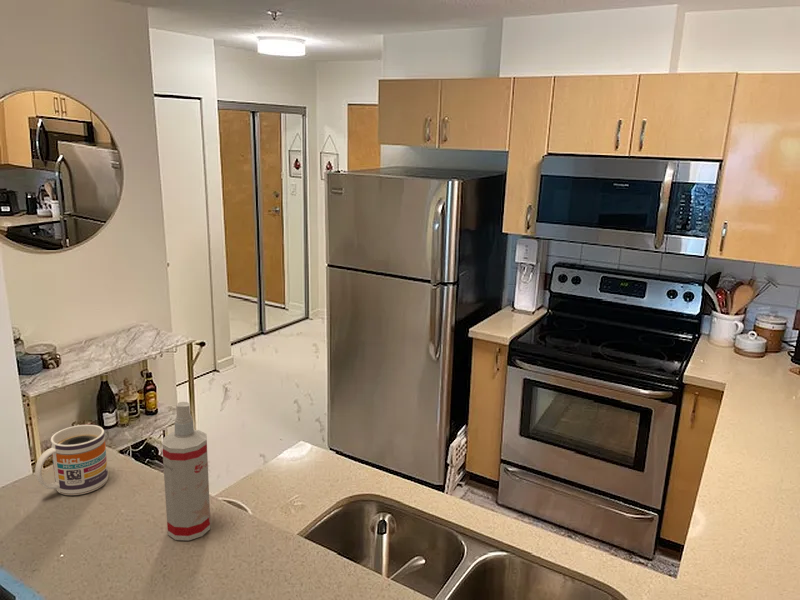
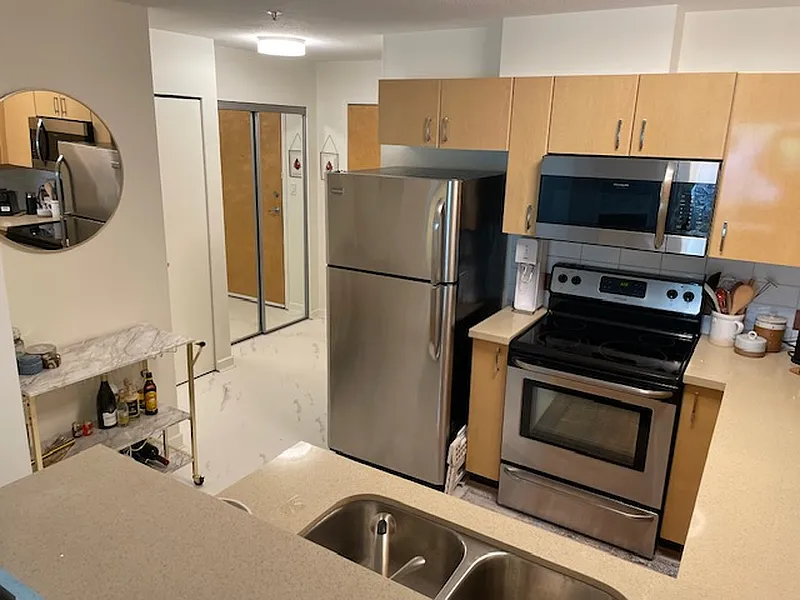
- mug (73, 460)
- spray bottle (186, 467)
